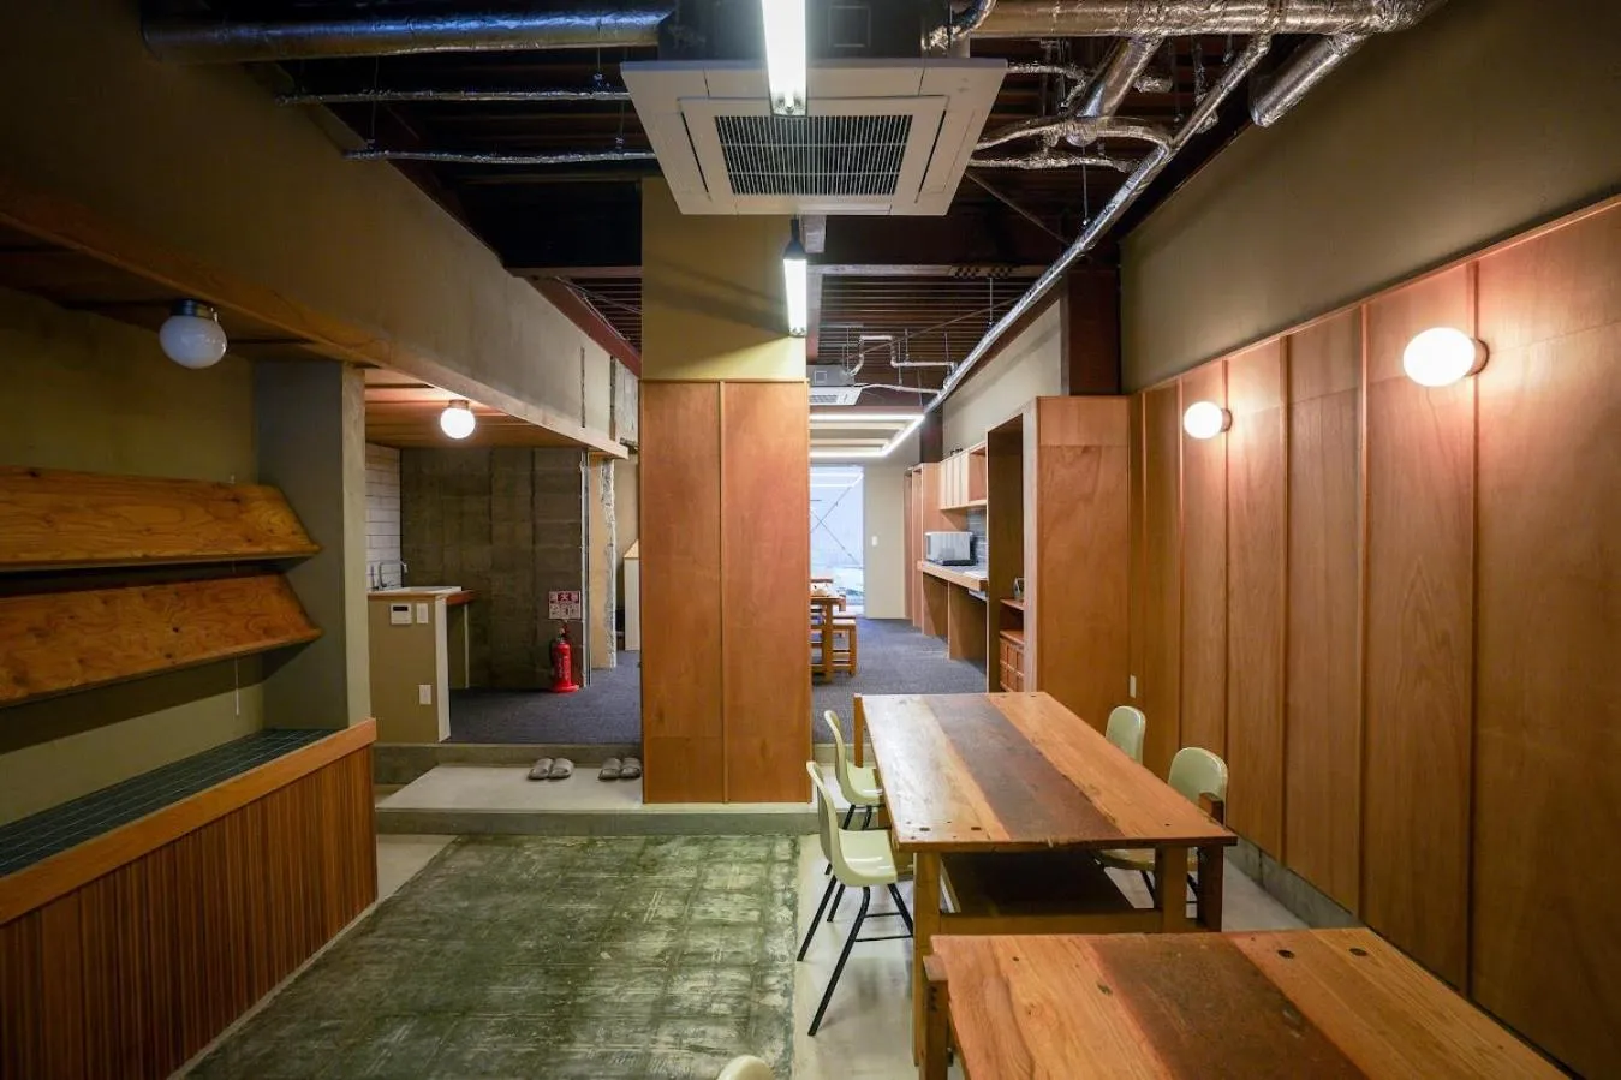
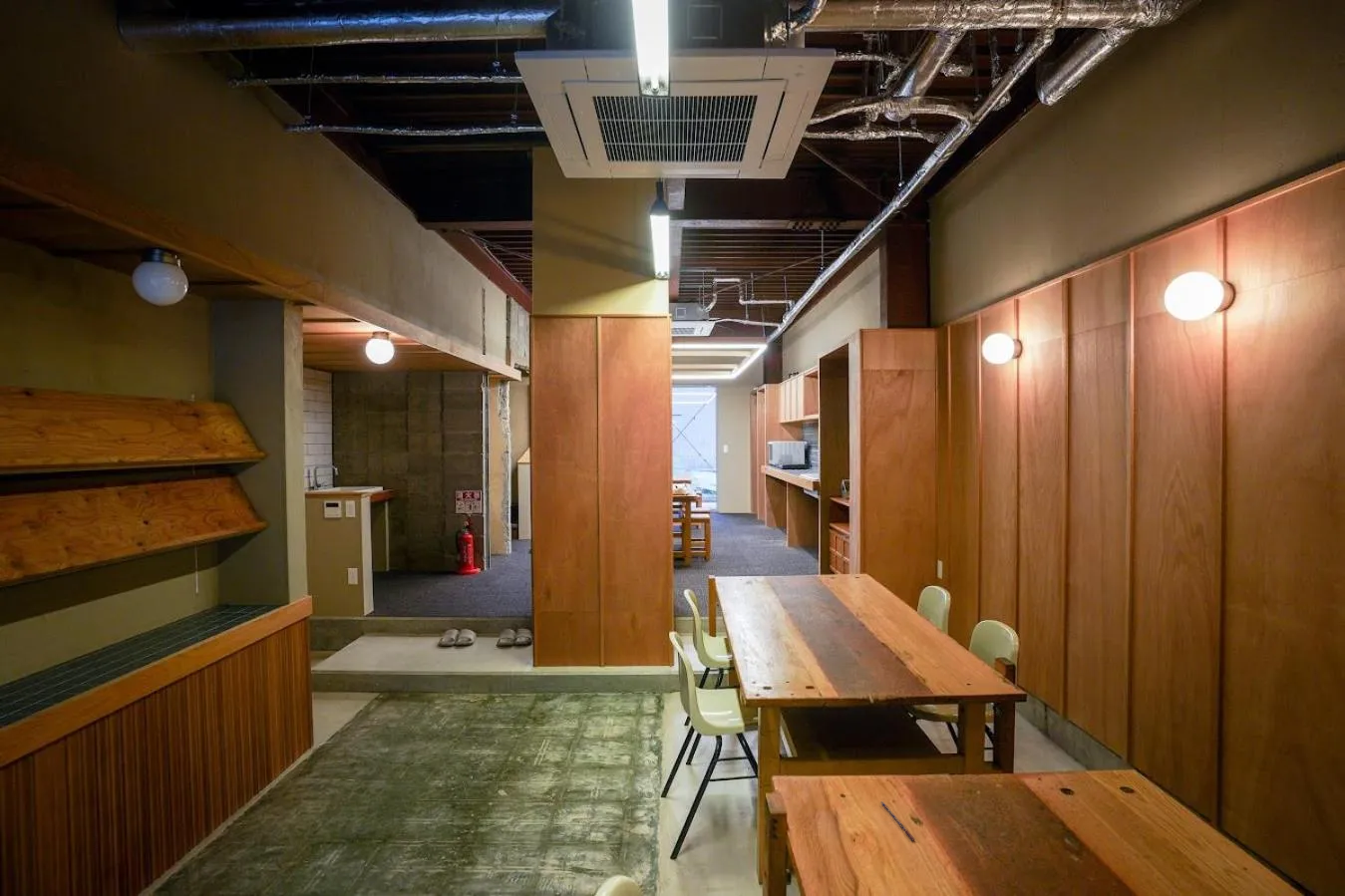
+ pen (896, 819)
